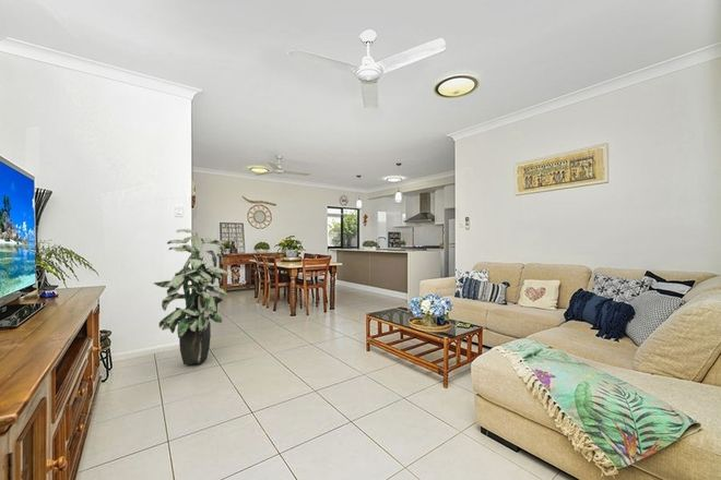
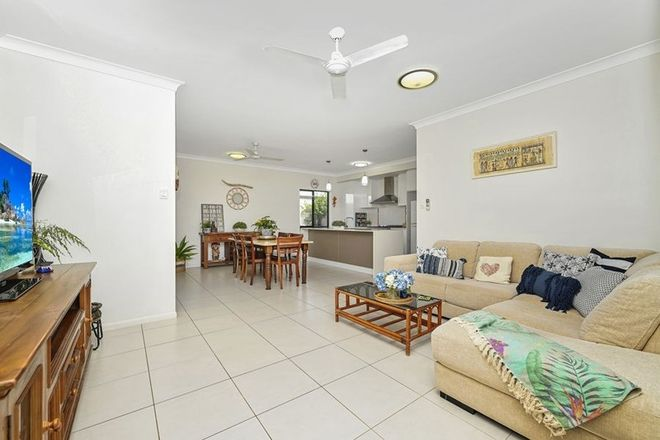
- indoor plant (192, 295)
